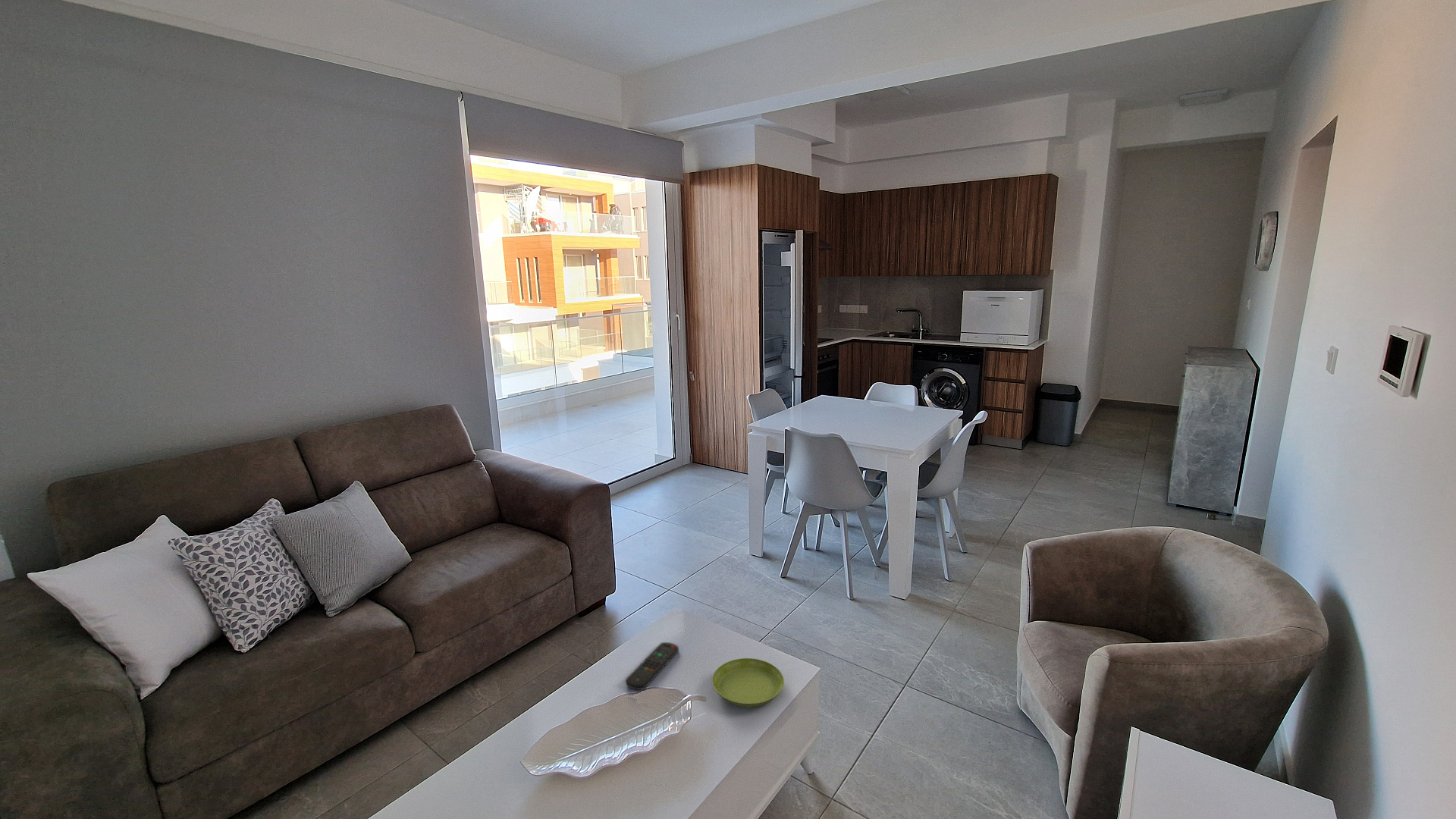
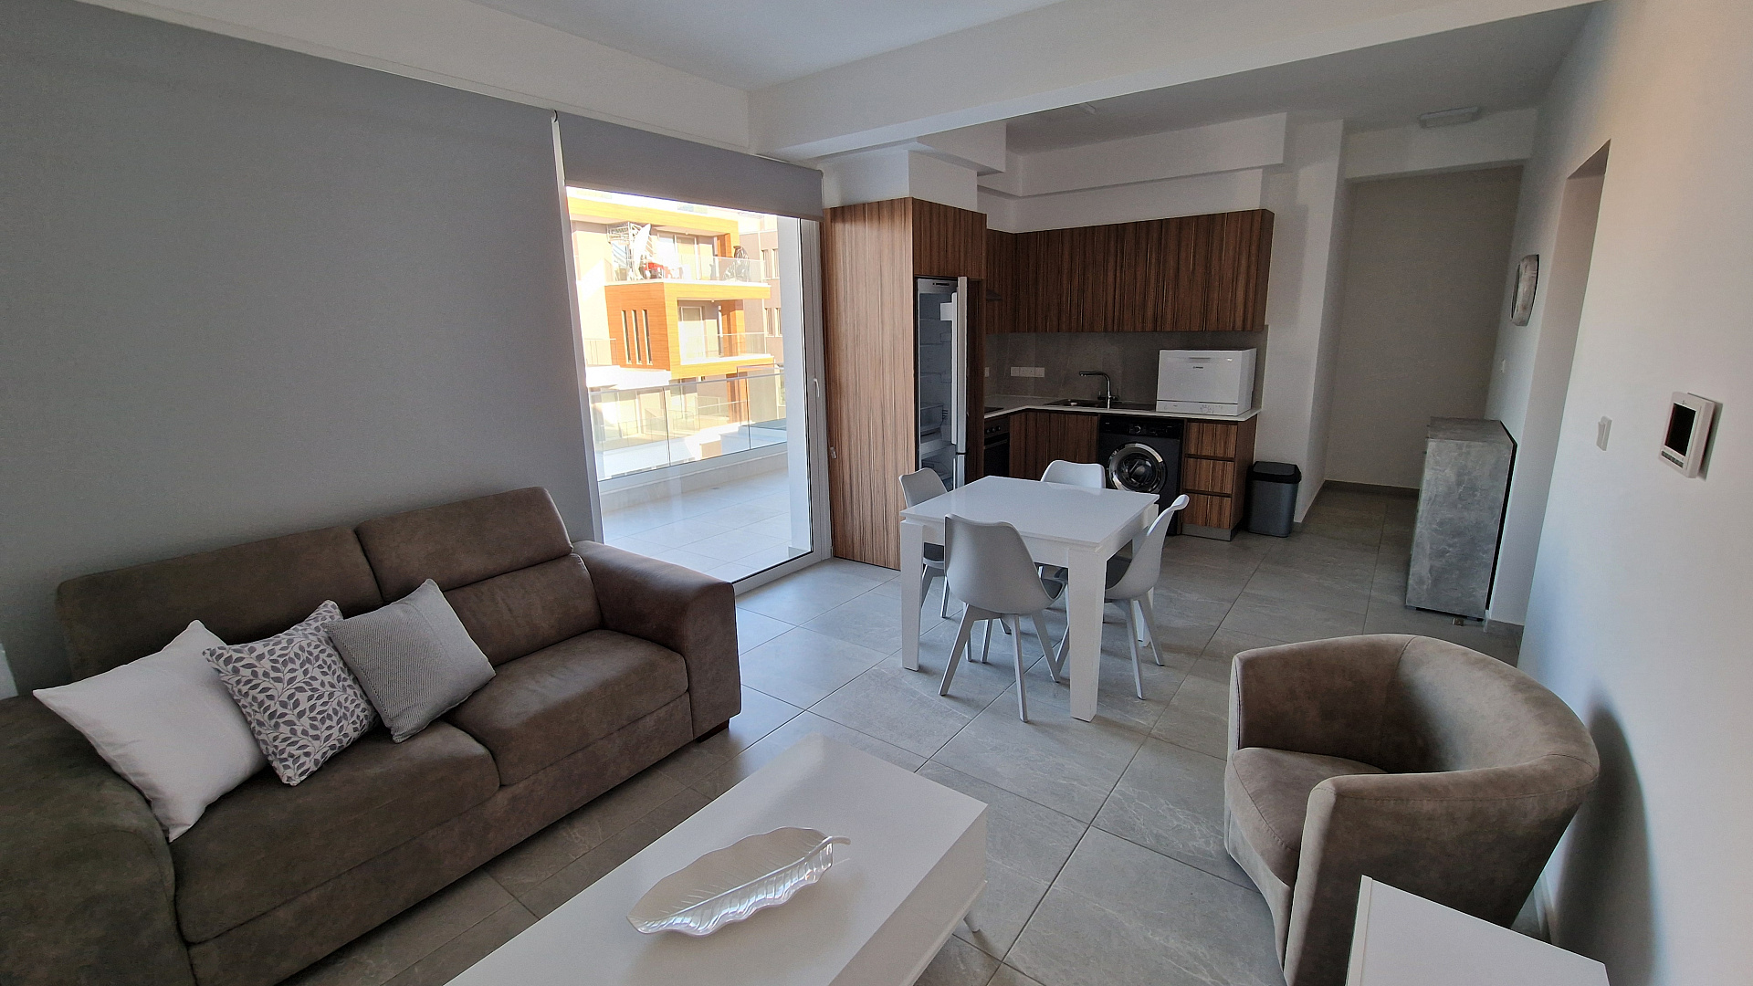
- saucer (748, 684)
- remote control (653, 664)
